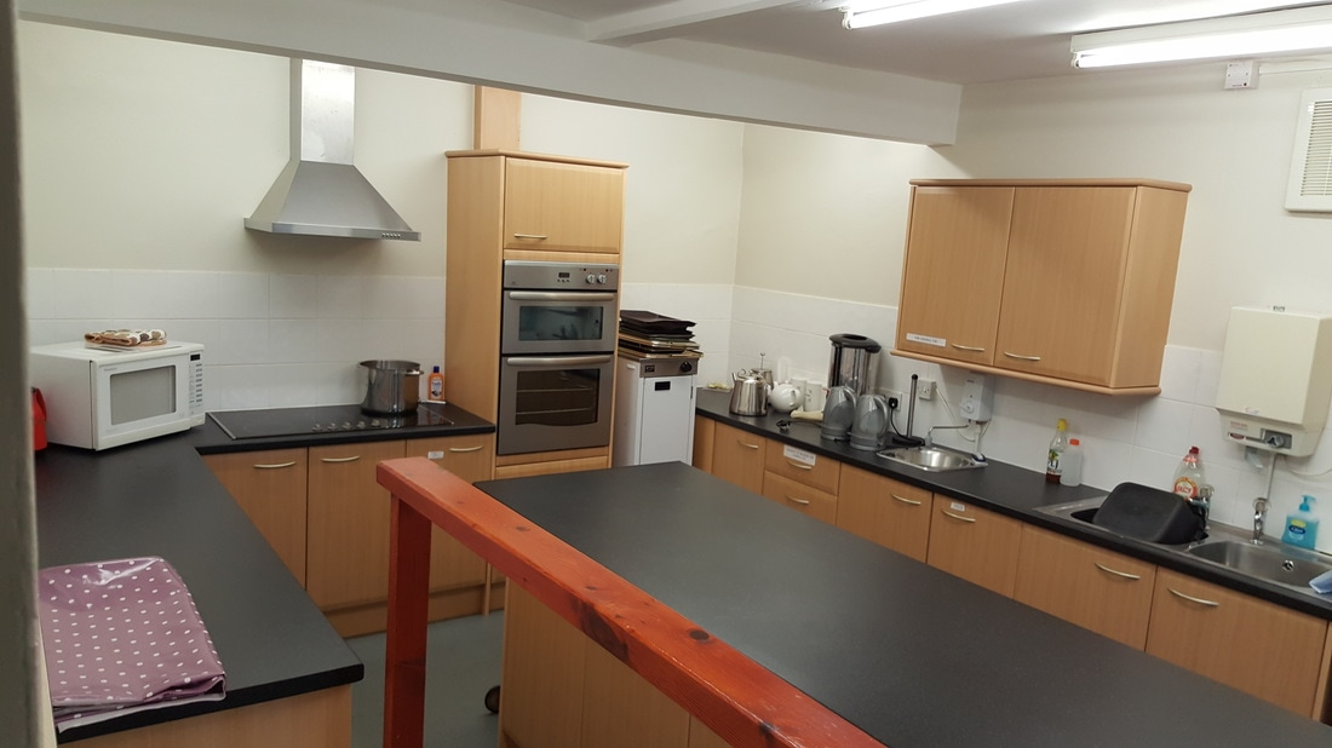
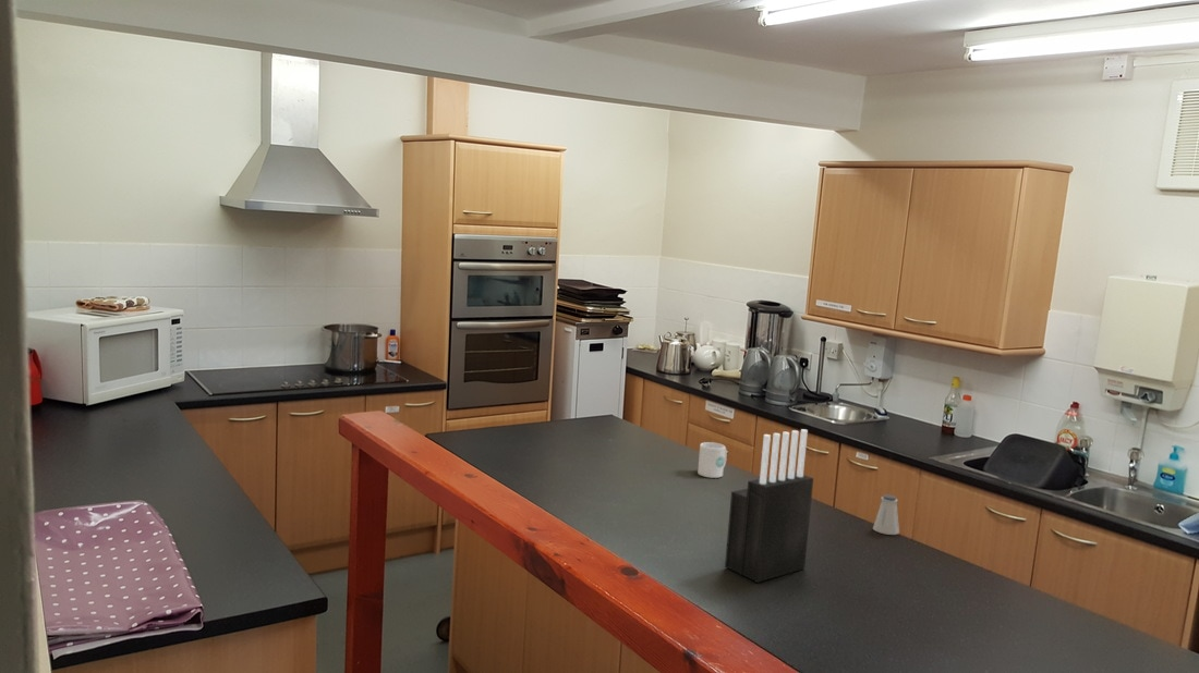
+ saltshaker (887, 513)
+ mug (714, 458)
+ knife block (767, 498)
